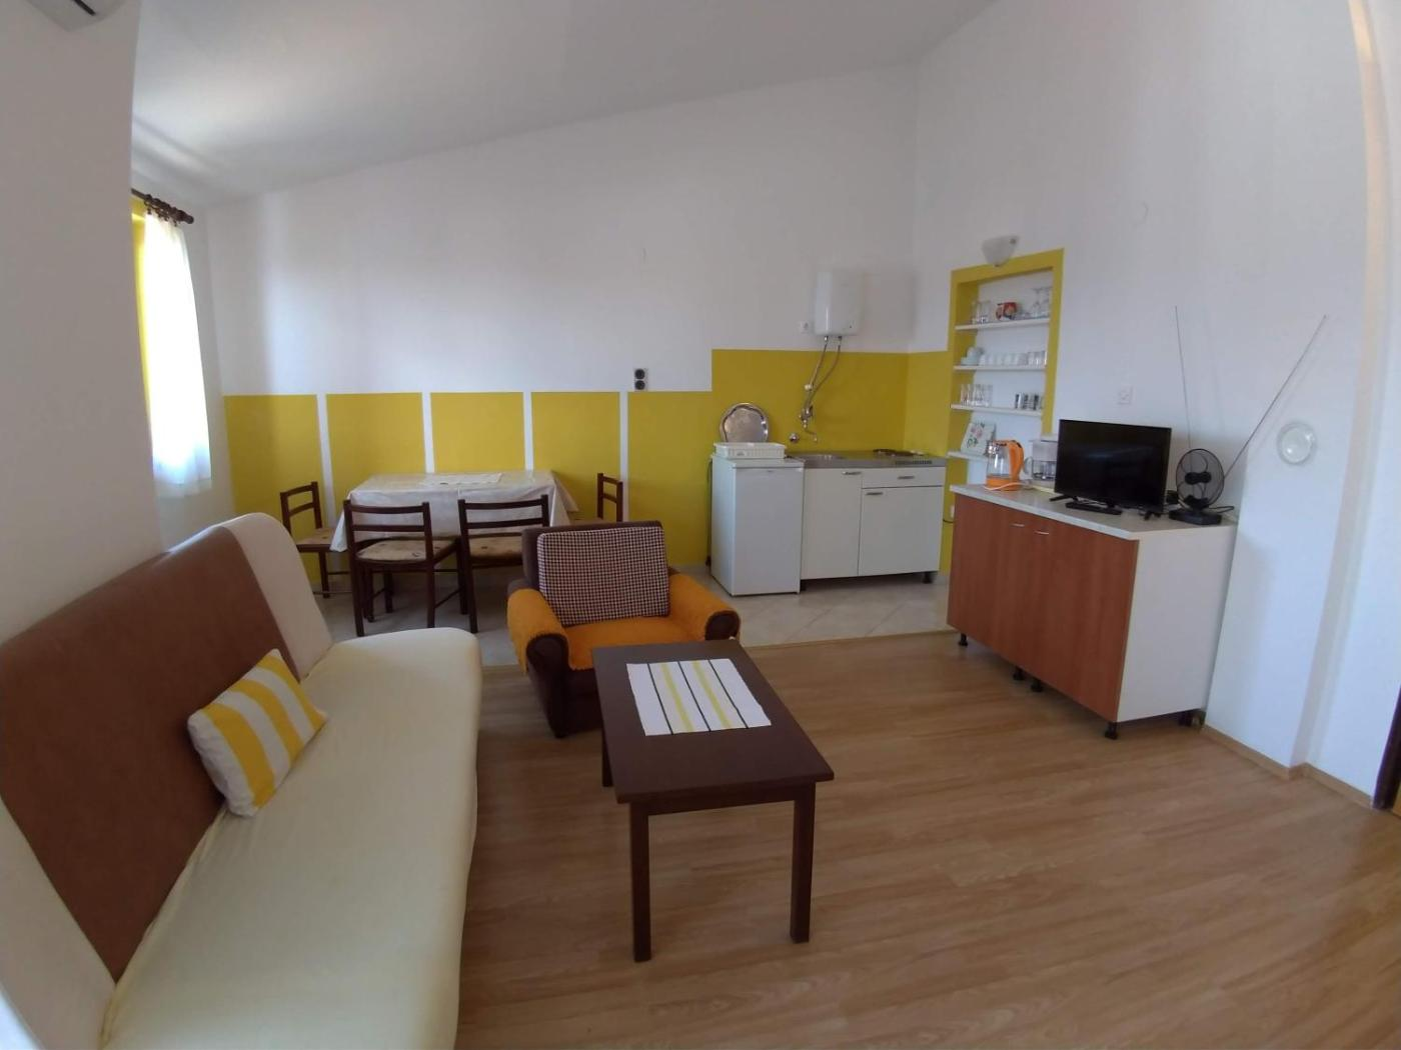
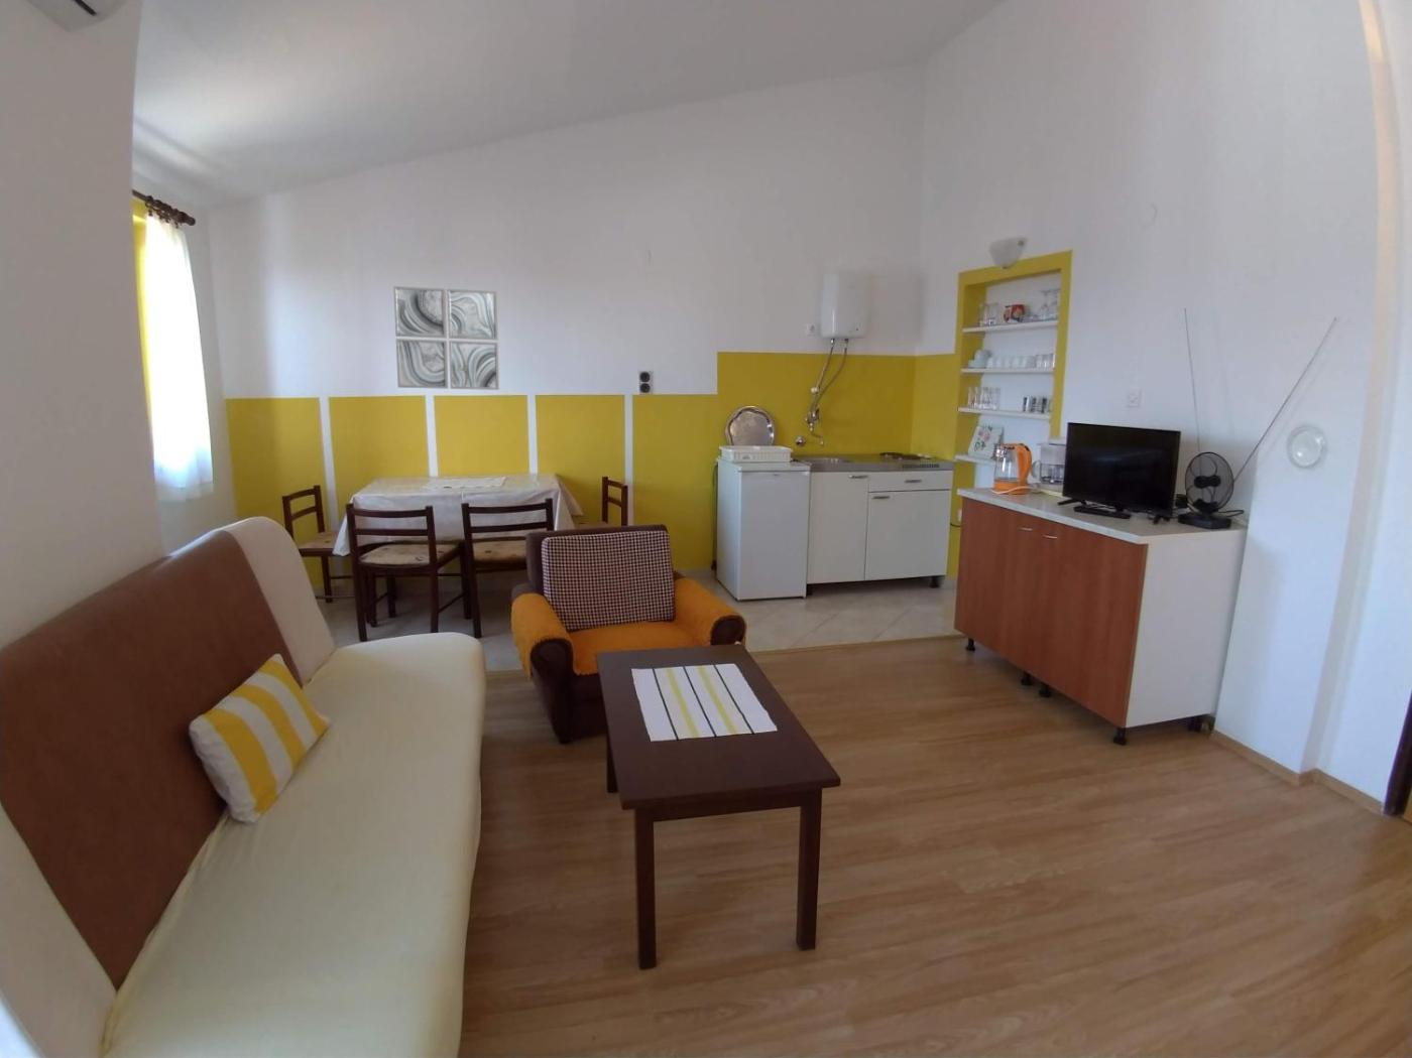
+ wall art (446, 338)
